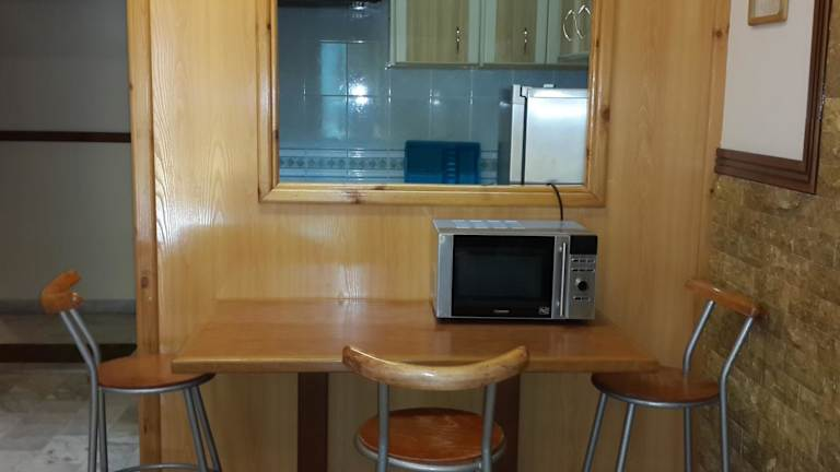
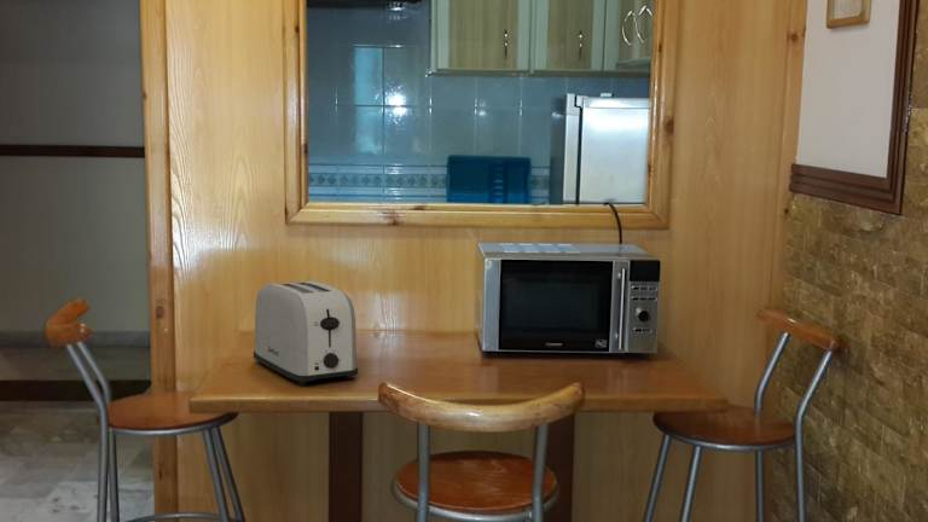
+ toaster (304, 329)
